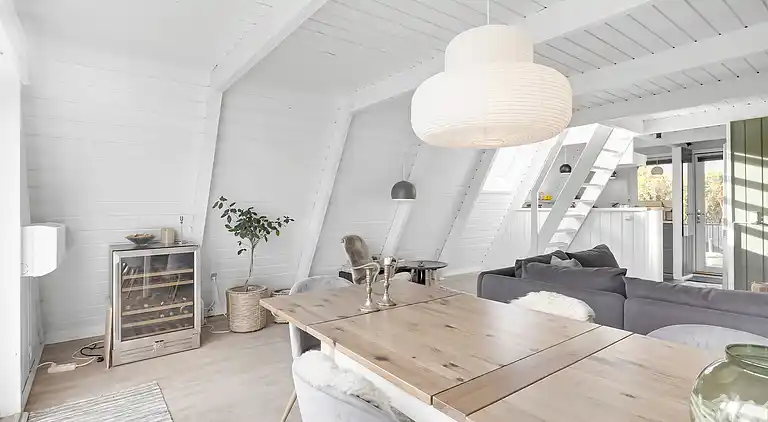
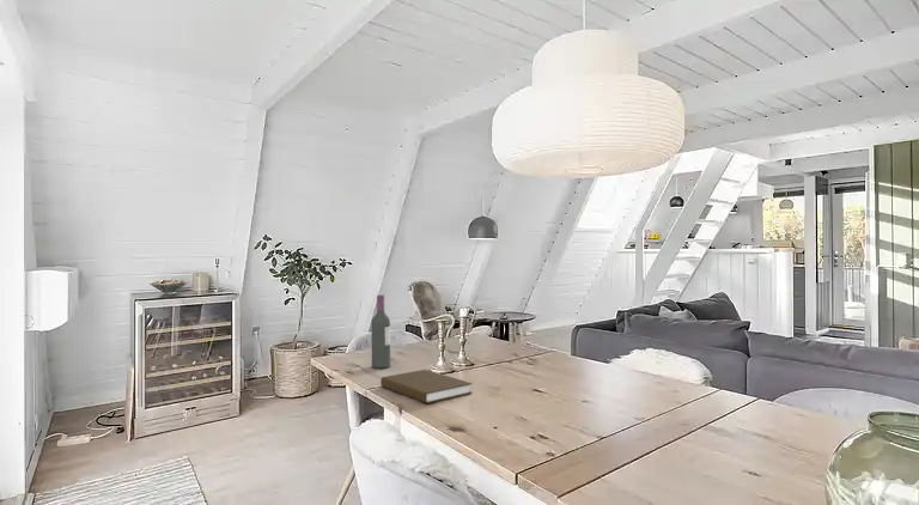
+ book (425, 384)
+ wine bottle (381, 330)
